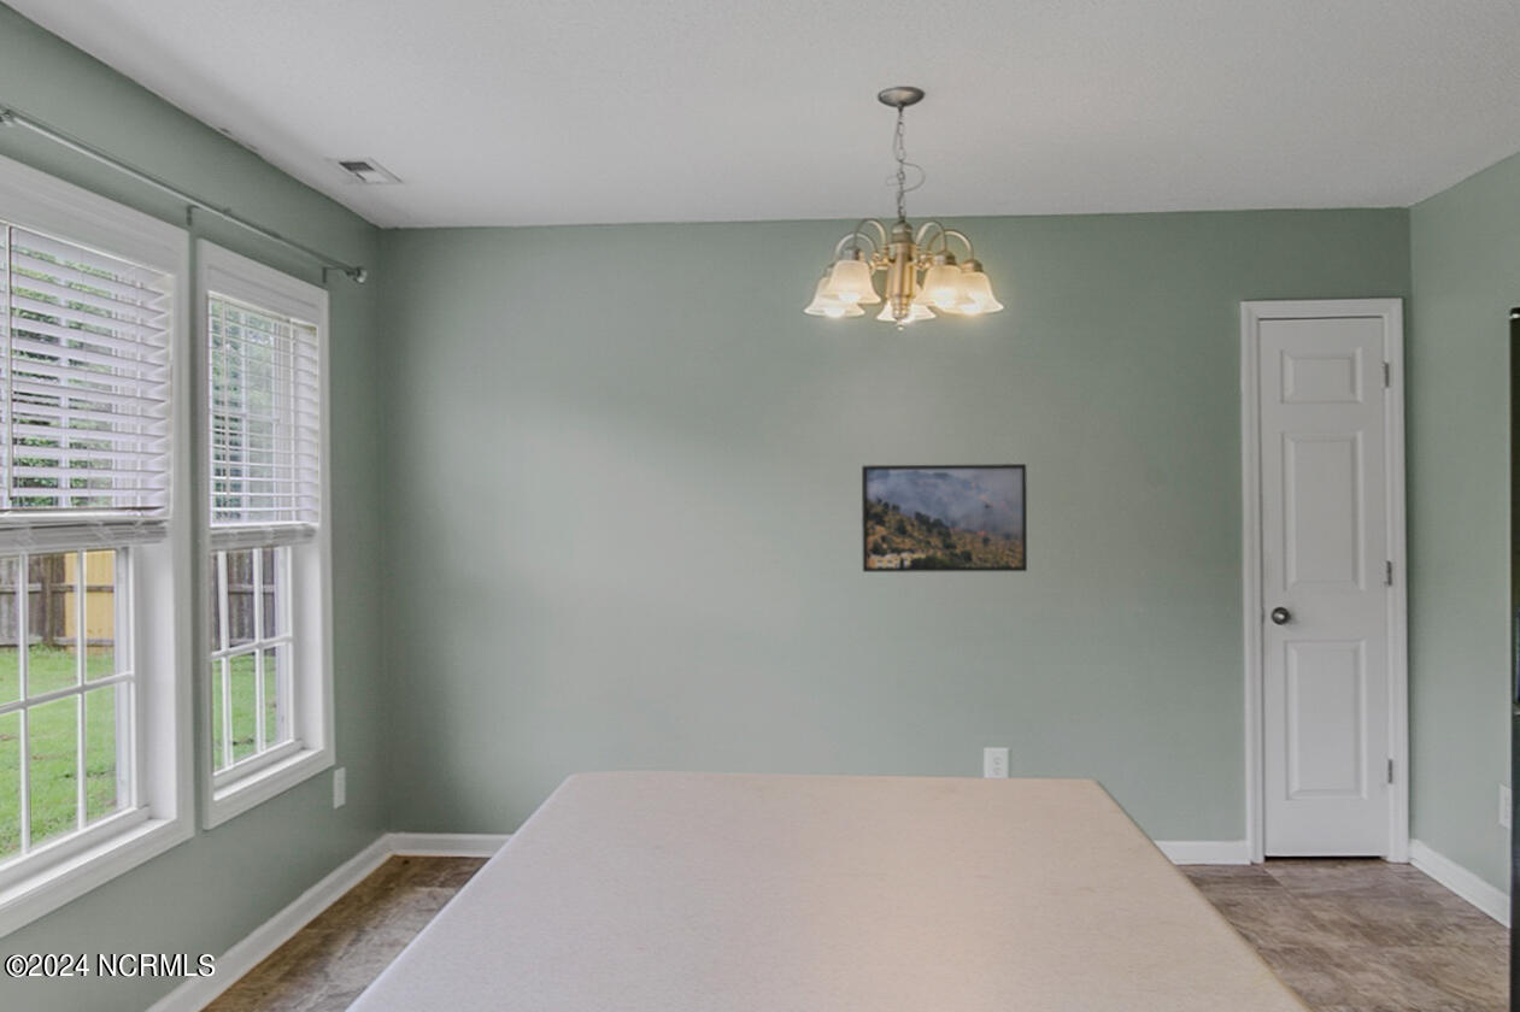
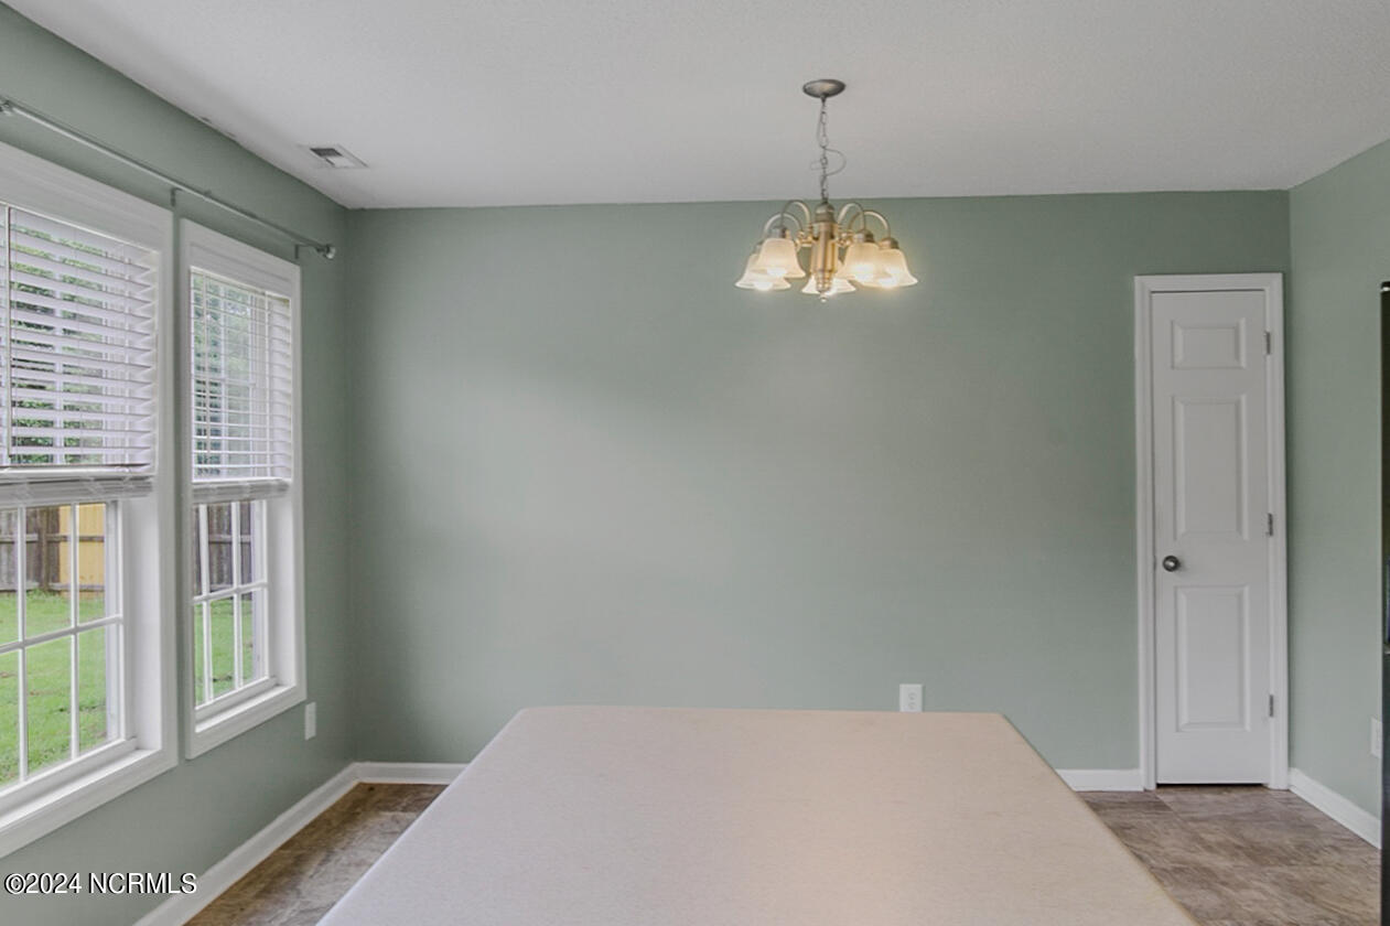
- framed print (944, 518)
